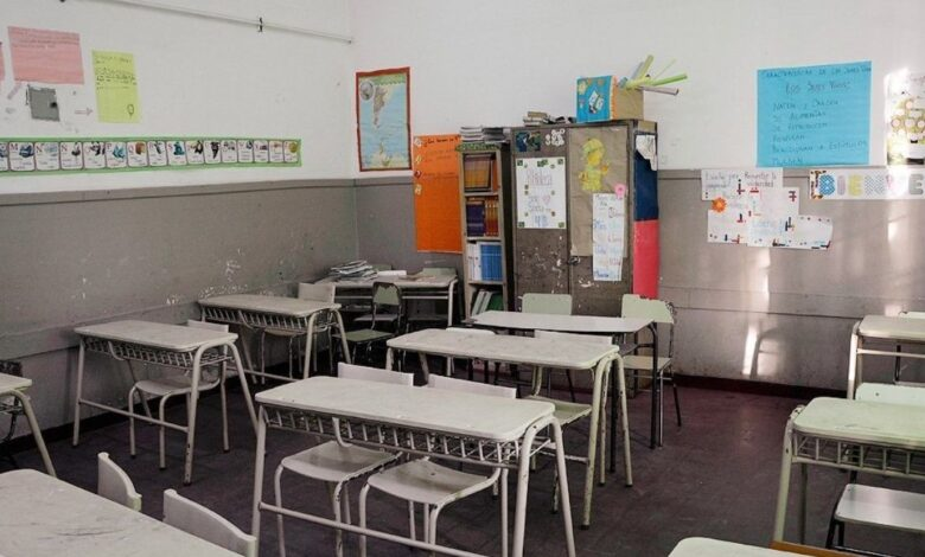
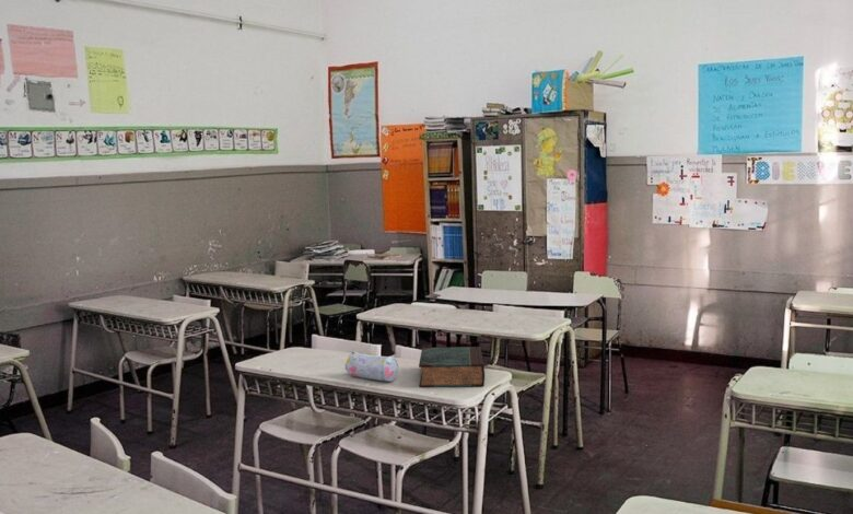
+ pencil case (372, 365)
+ book (452, 365)
